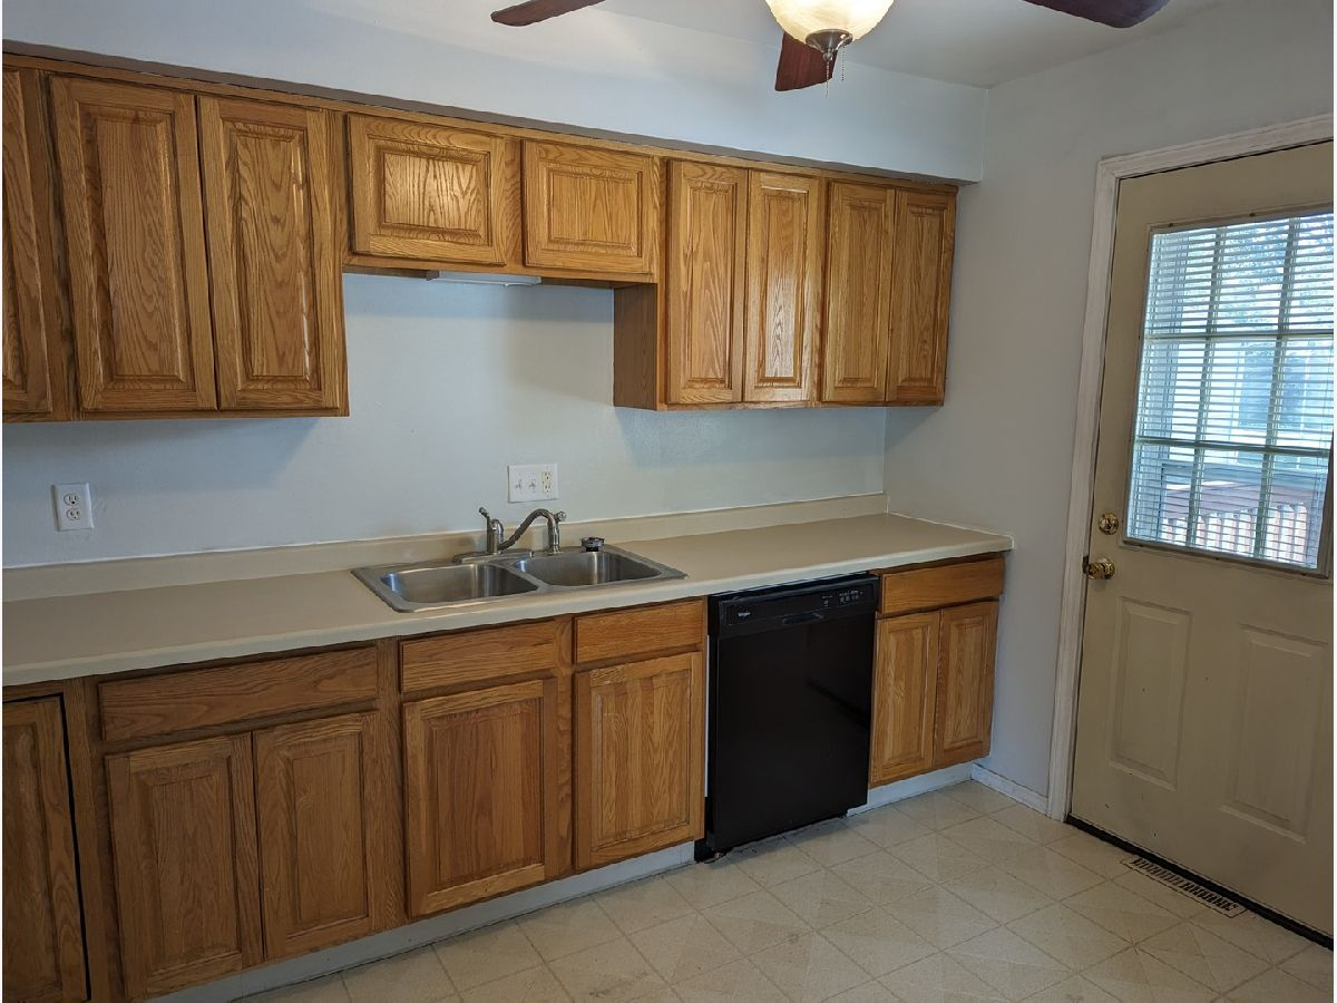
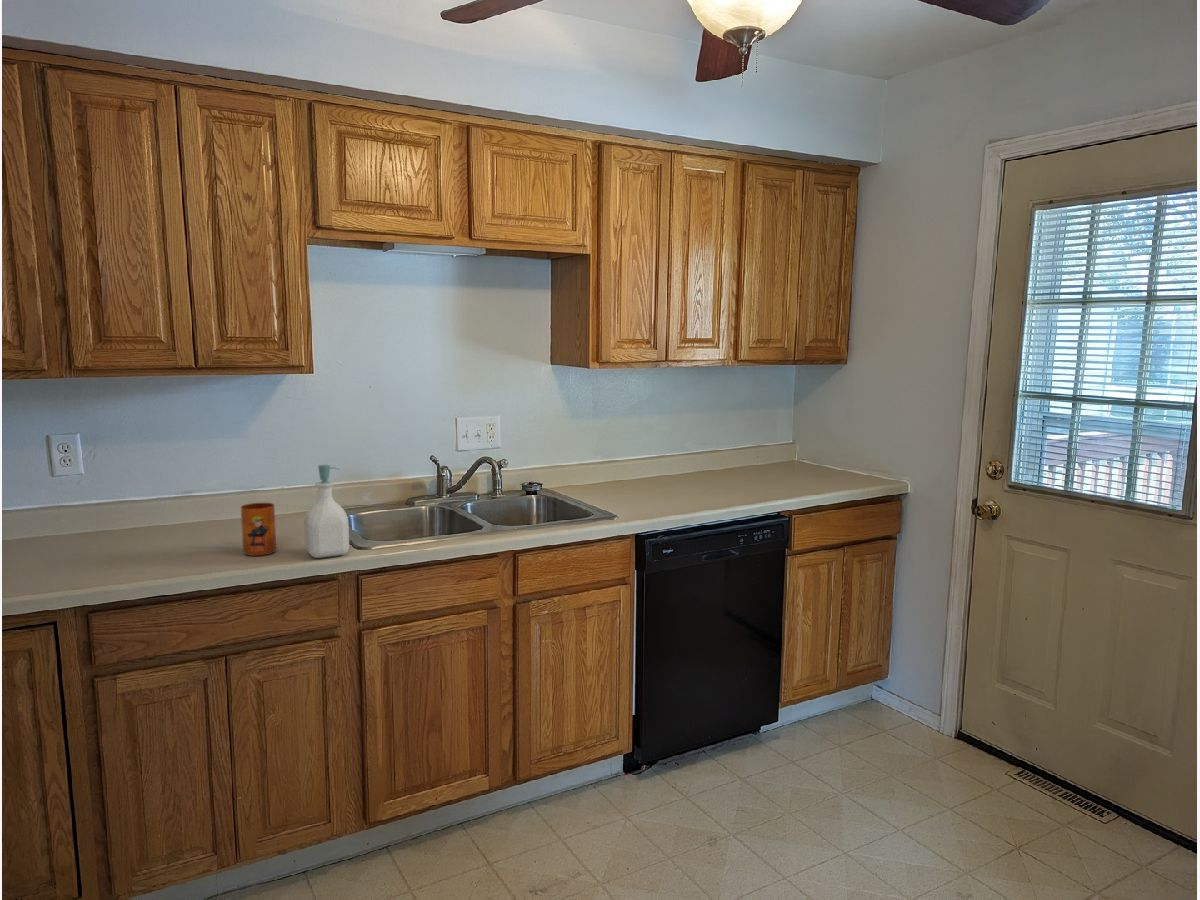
+ soap bottle (325, 509)
+ mug (260, 527)
